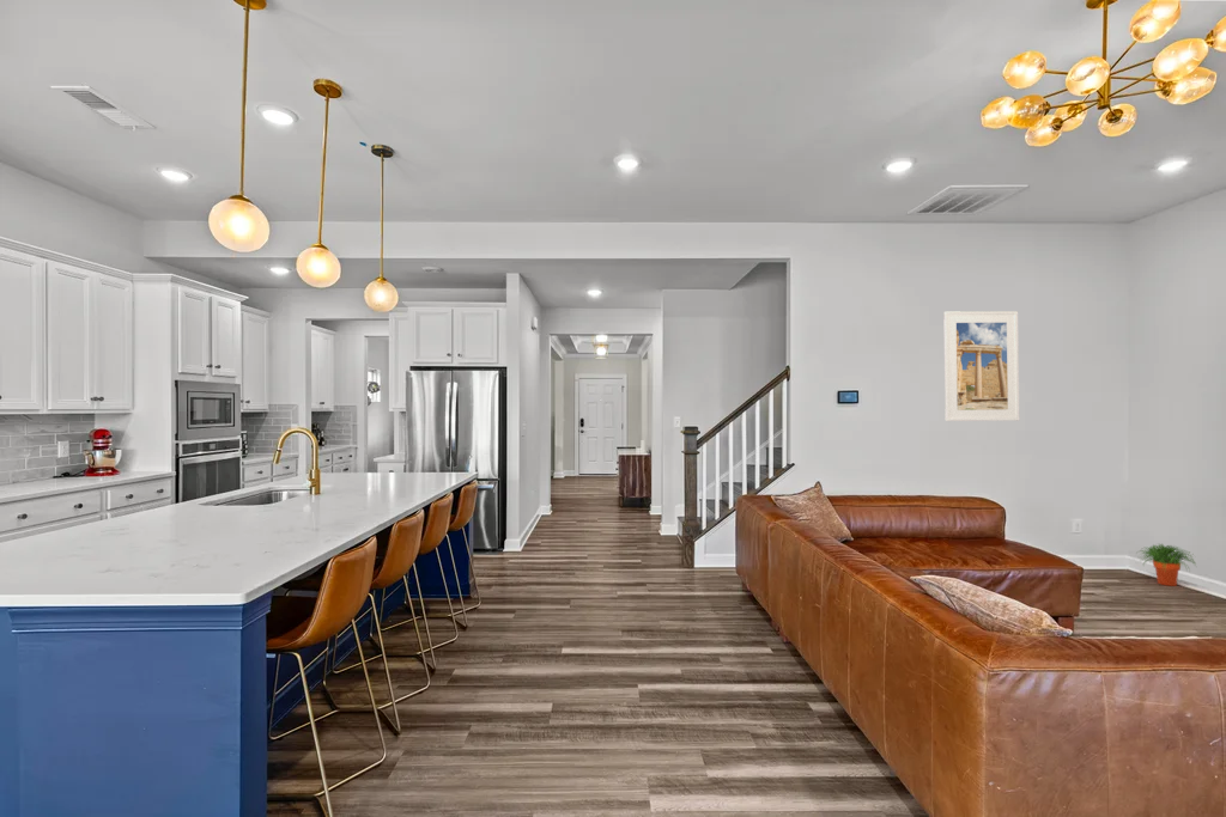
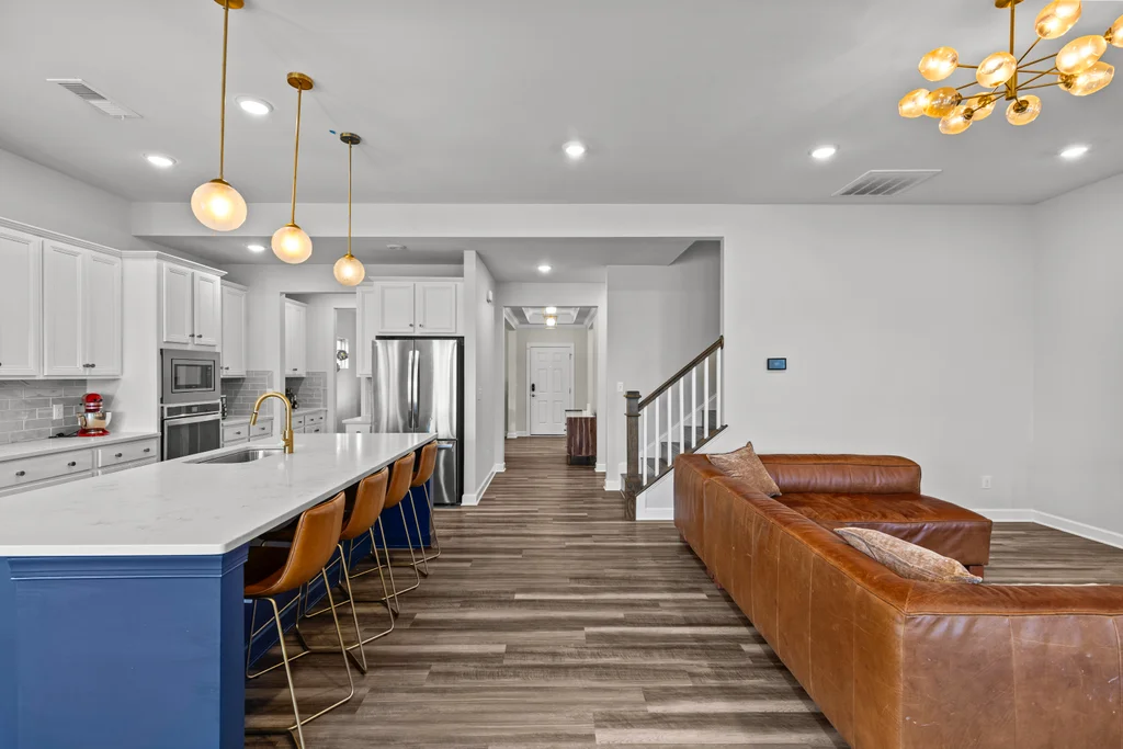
- potted plant (1165, 563)
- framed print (981, 366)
